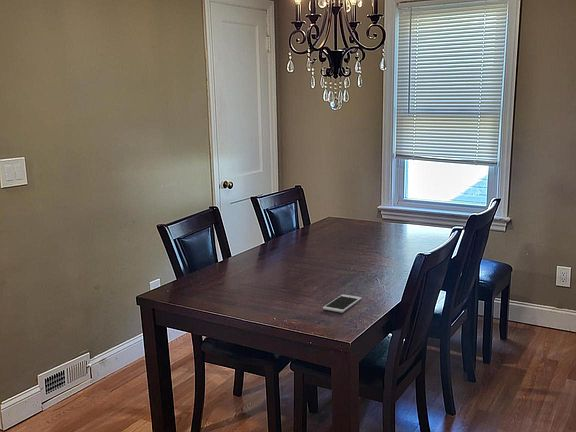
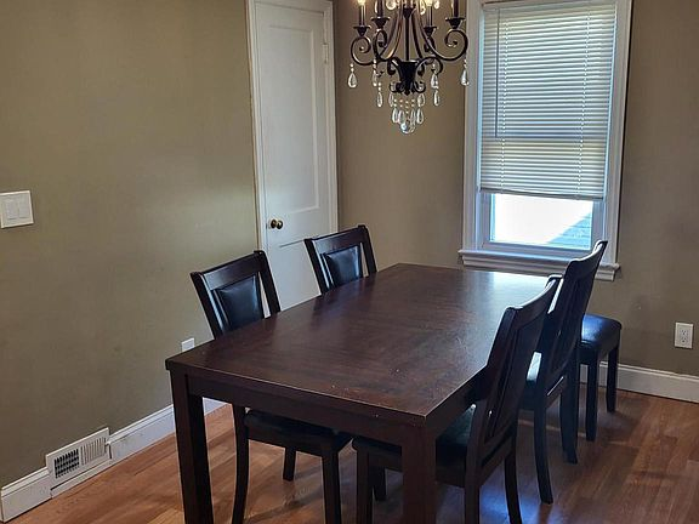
- cell phone (342, 303)
